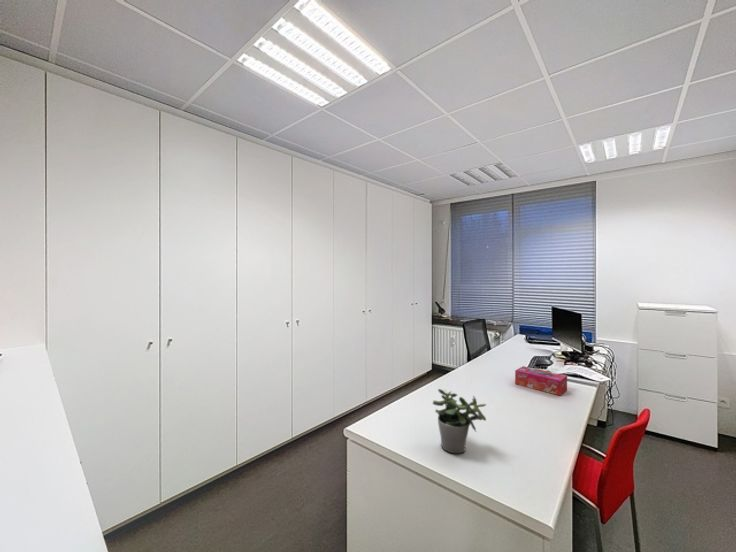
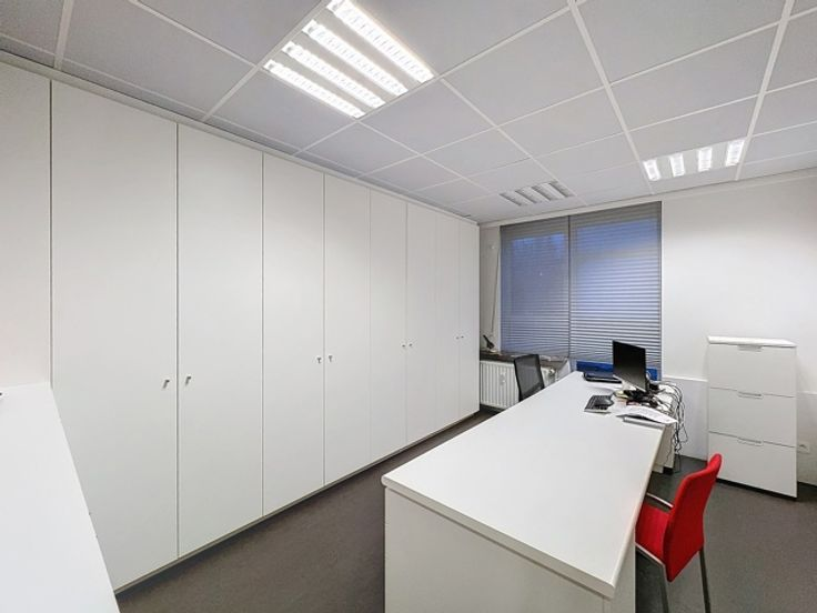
- potted plant (457, 417)
- tissue box (540, 379)
